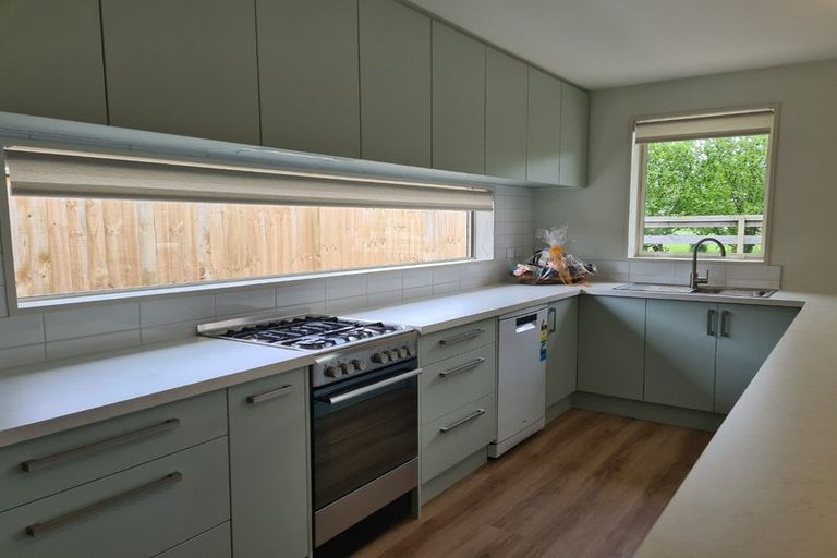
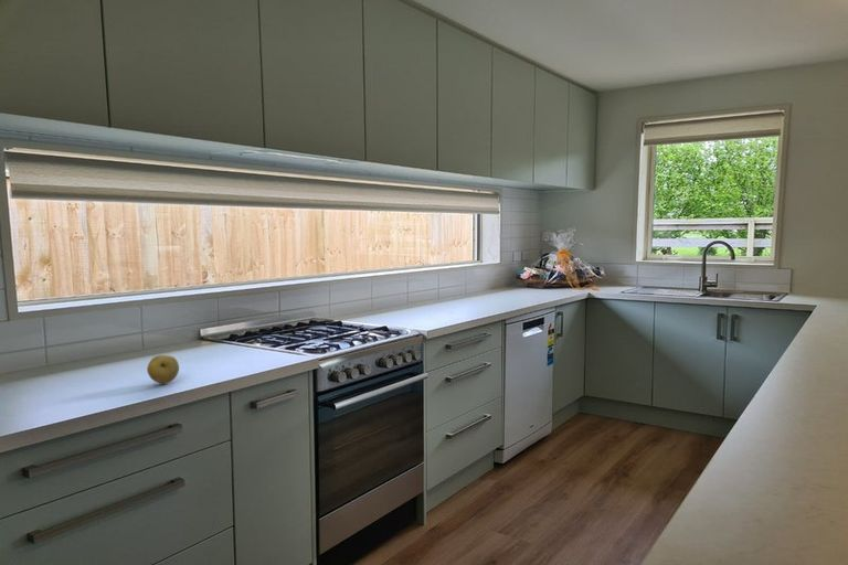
+ fruit (162, 369)
